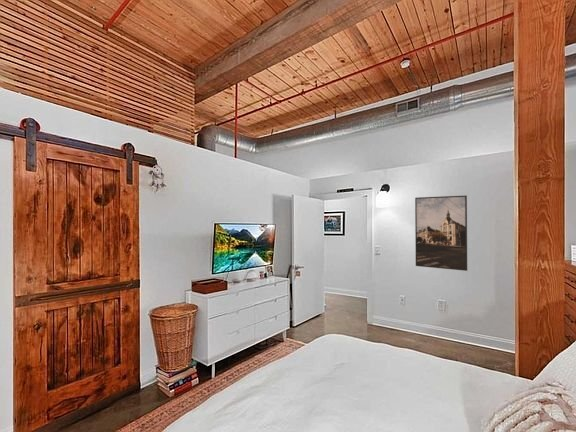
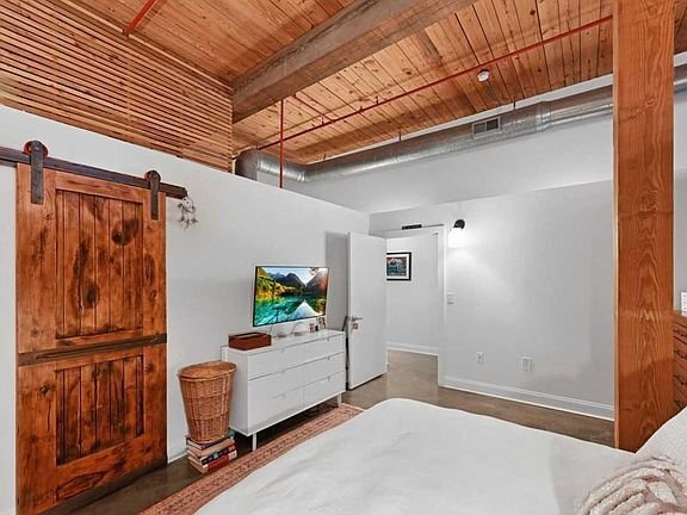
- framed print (440, 232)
